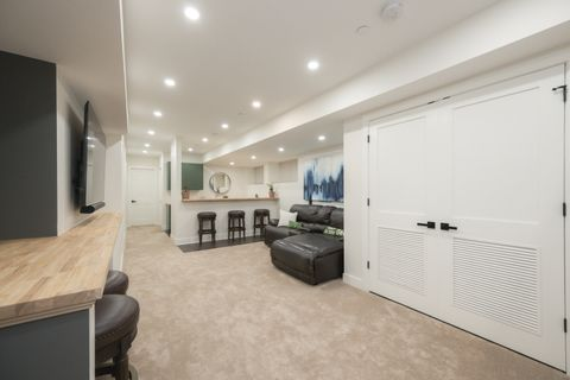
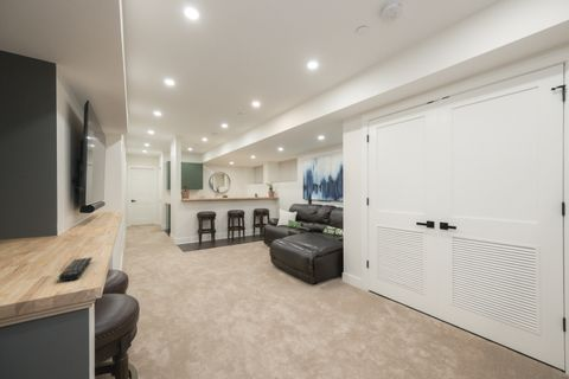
+ remote control (77, 266)
